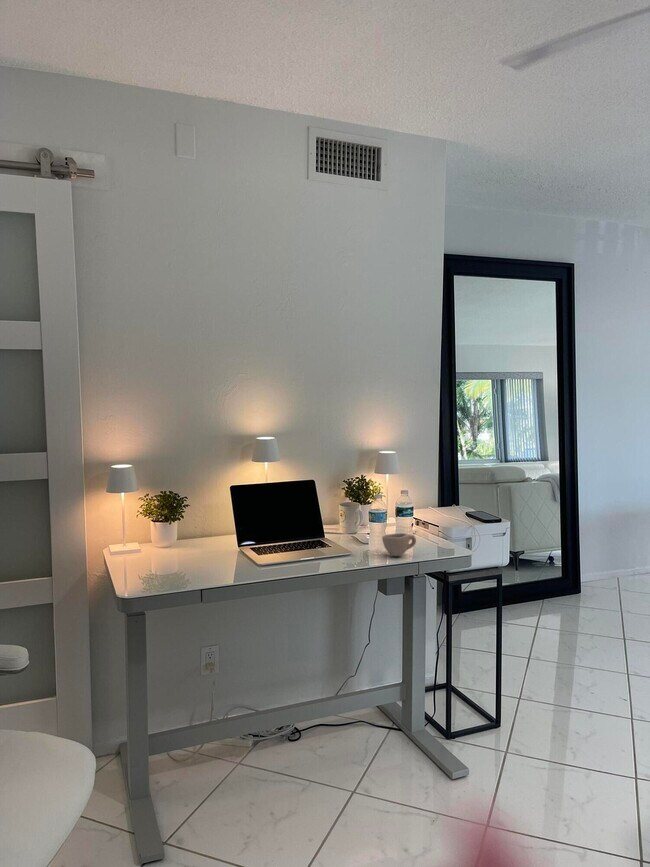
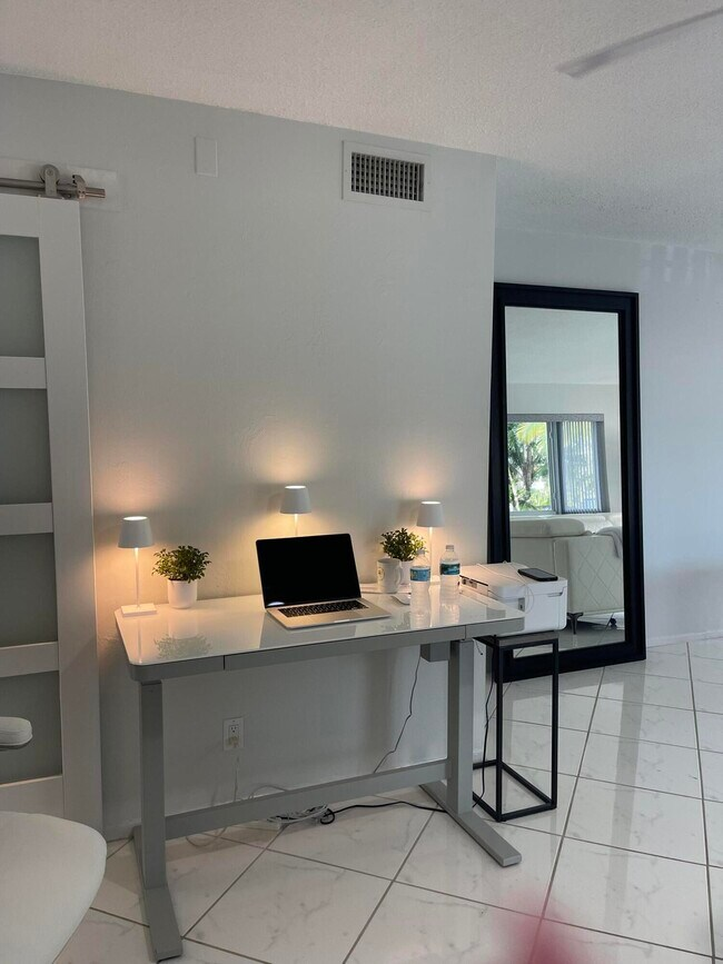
- cup (399, 544)
